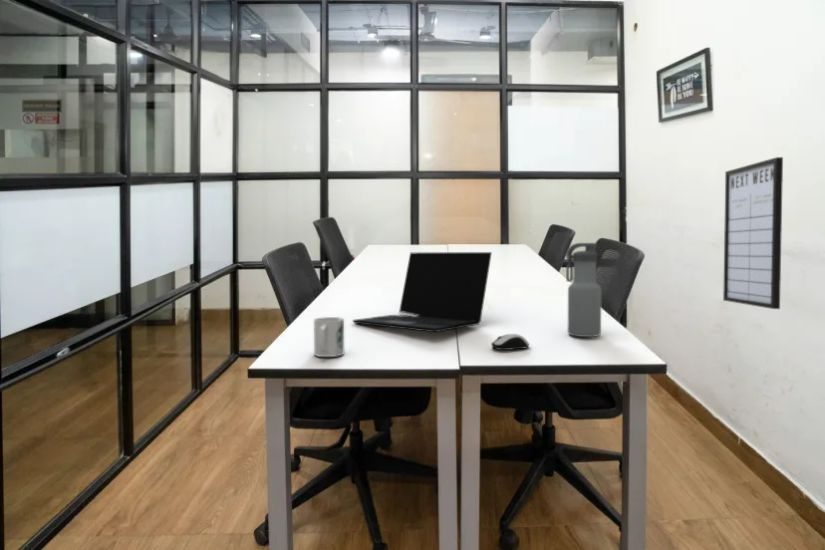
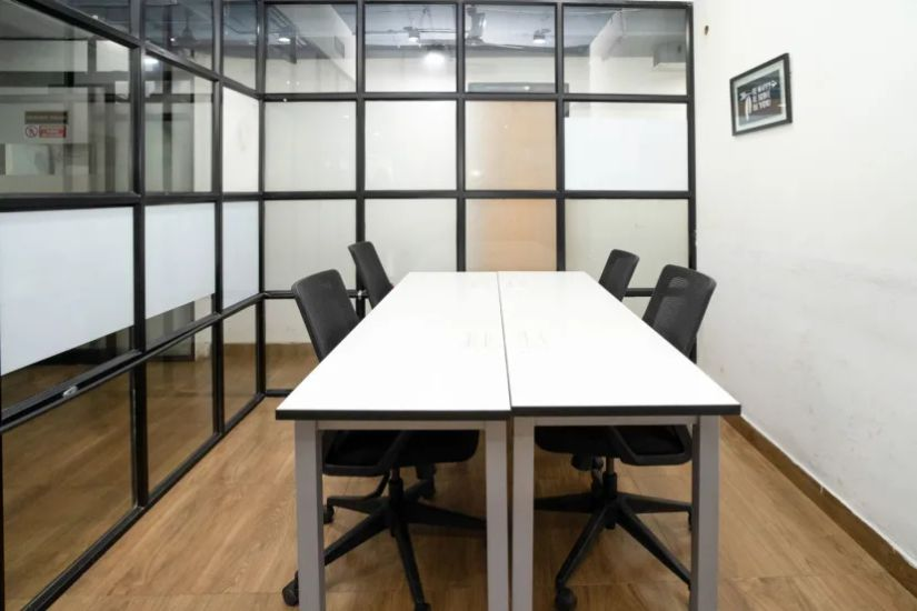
- mug (327, 337)
- writing board (750, 235)
- laptop (422, 287)
- computer mouse (510, 340)
- water bottle (583, 289)
